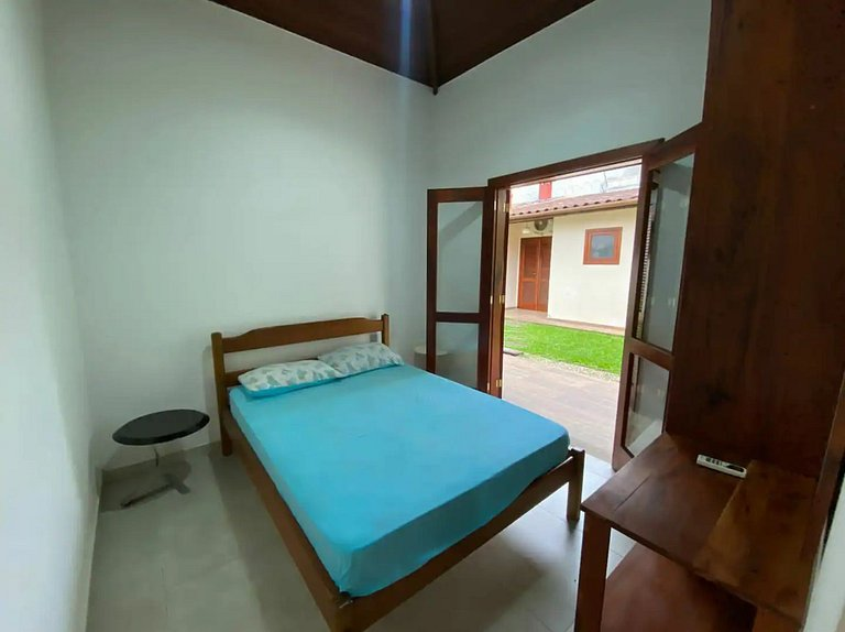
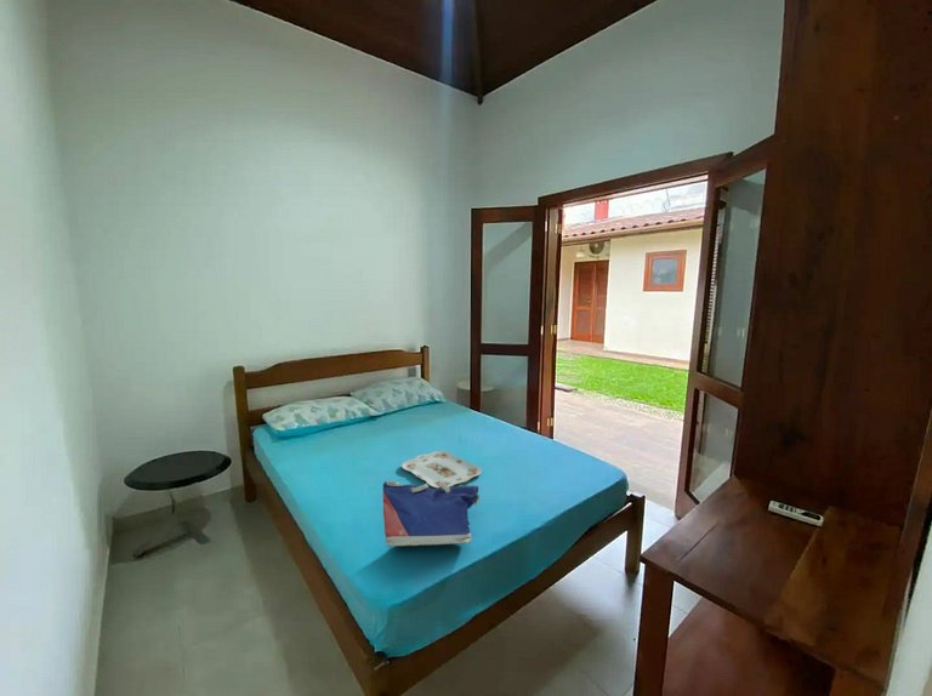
+ serving tray (441, 468)
+ tote bag (430, 518)
